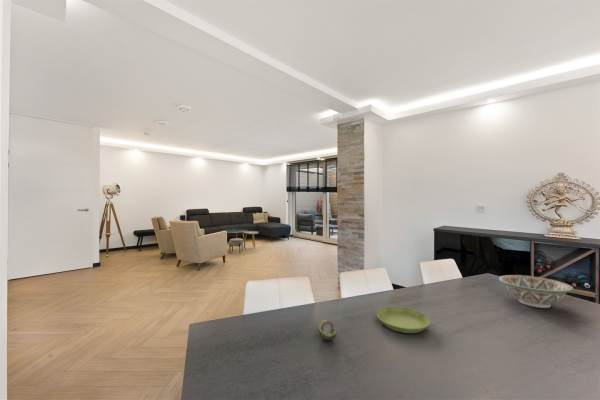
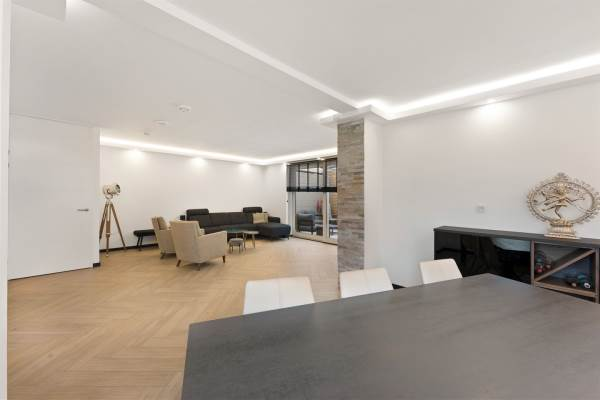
- fruit (326, 328)
- decorative bowl (533, 292)
- saucer (402, 320)
